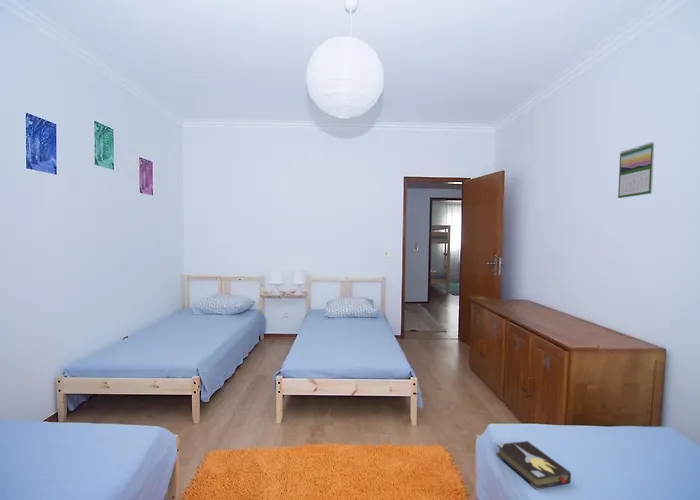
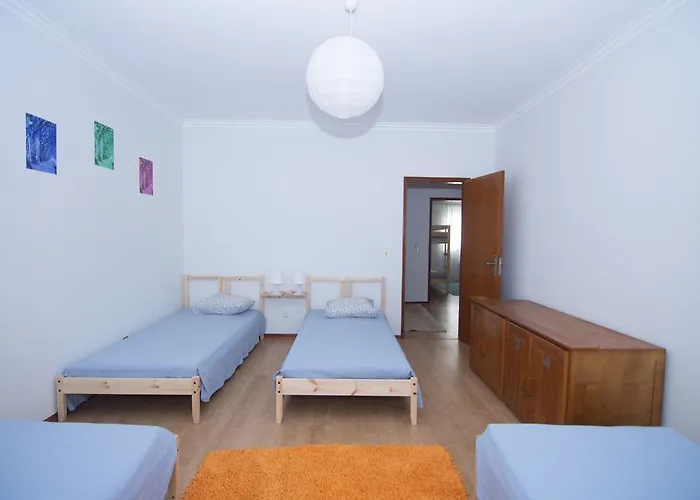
- hardback book (531, 461)
- calendar (635, 171)
